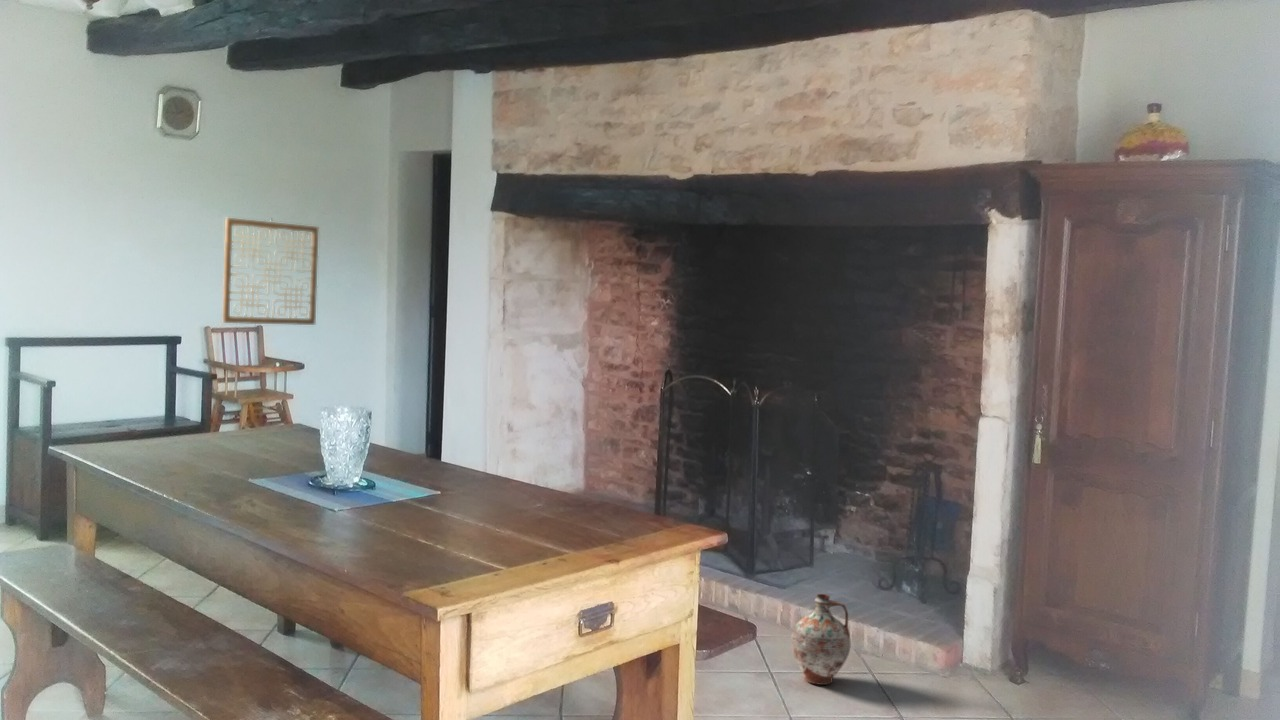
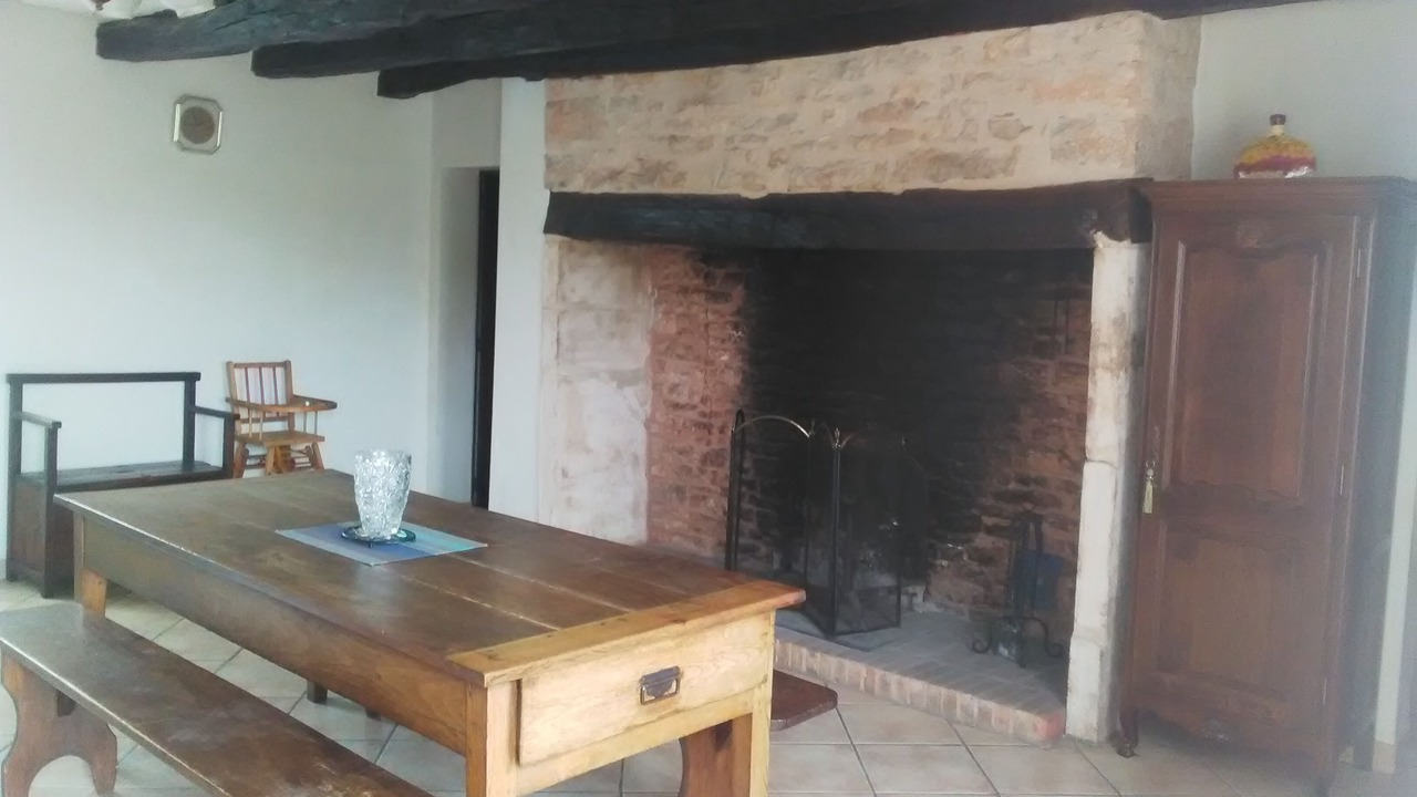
- wall art (272, 270)
- ceramic jug (820, 638)
